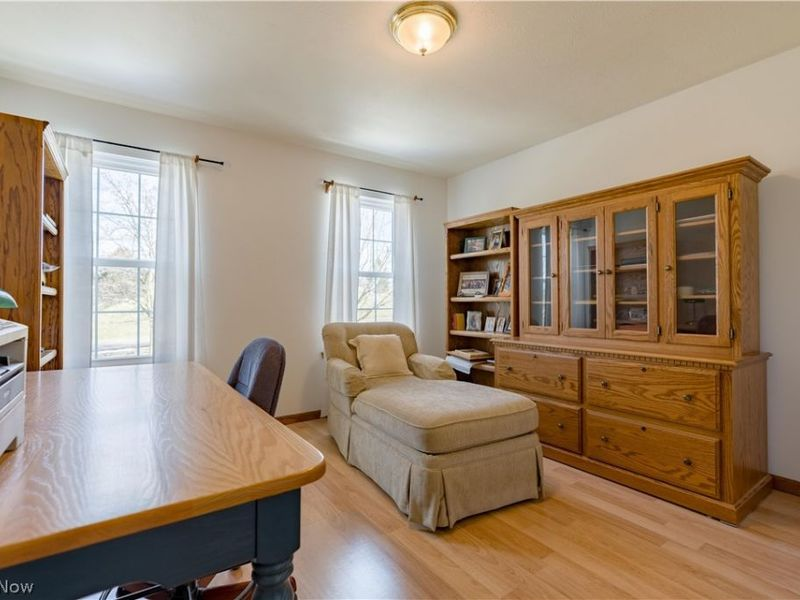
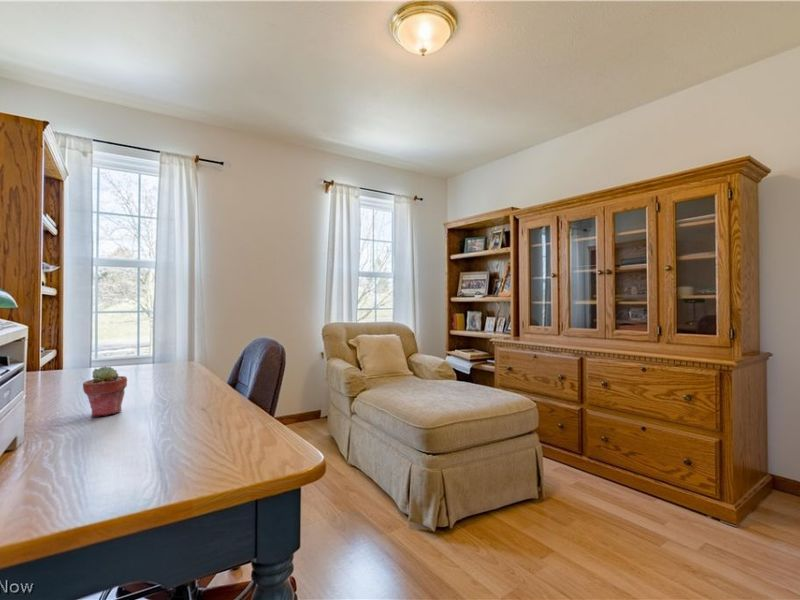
+ potted succulent (105, 389)
